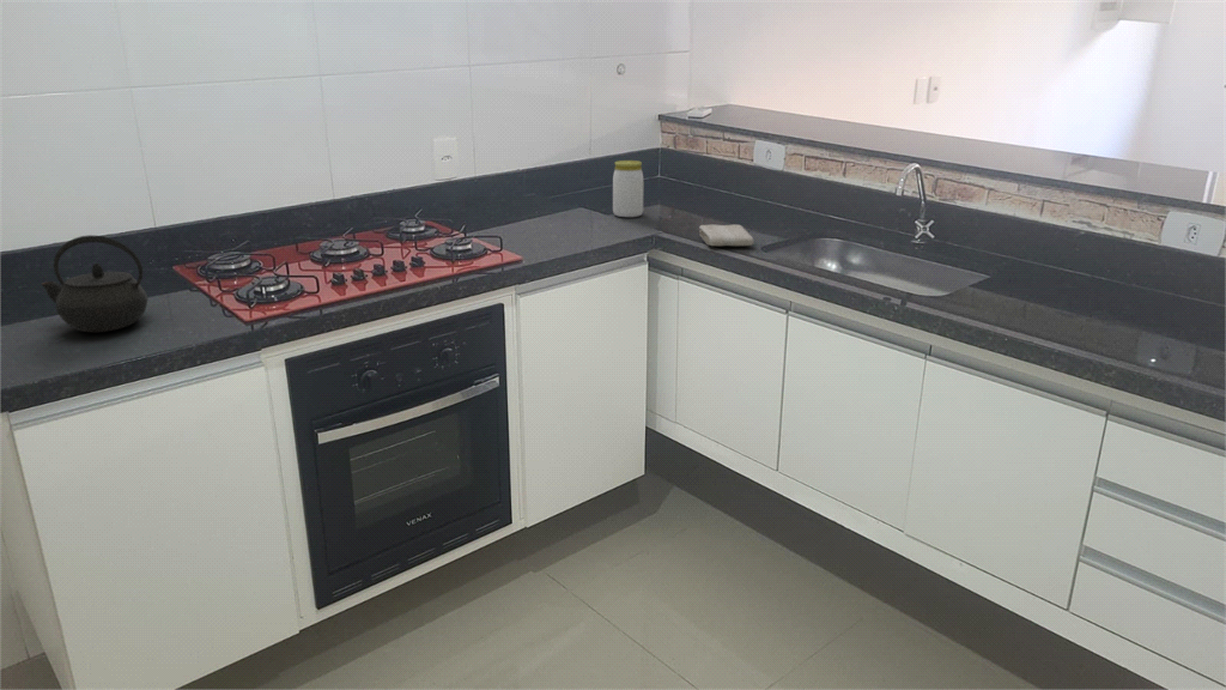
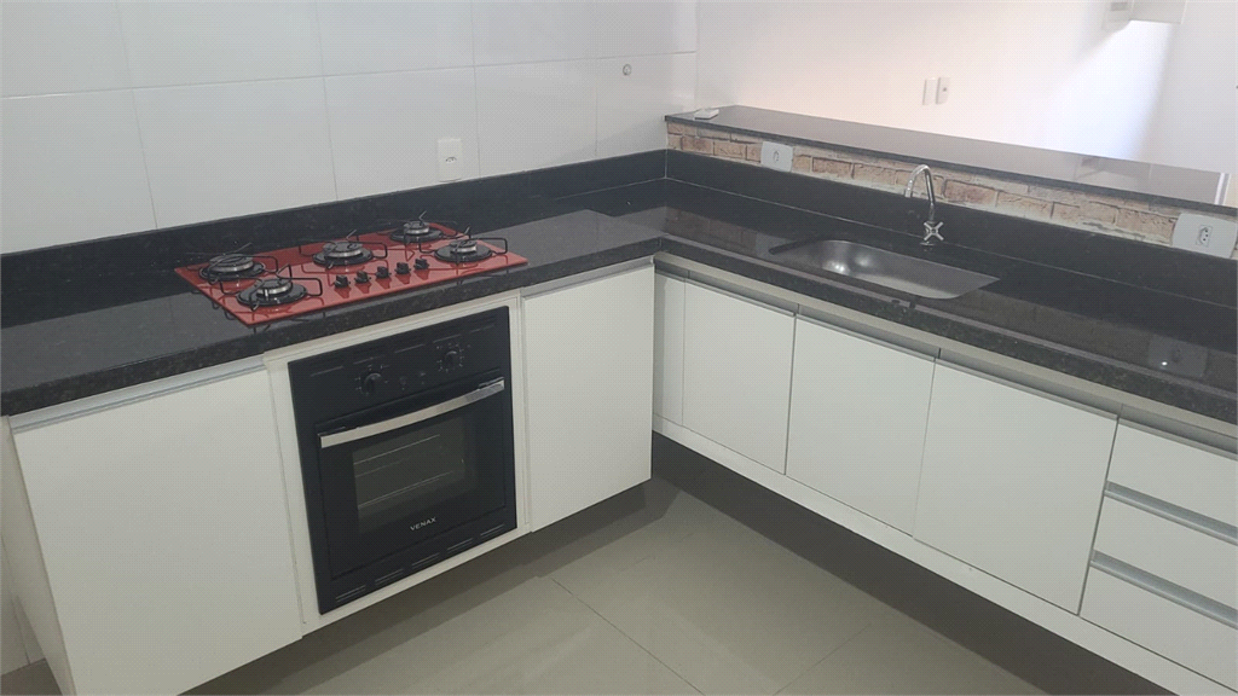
- washcloth (724, 234)
- jar (627, 188)
- kettle (92, 280)
